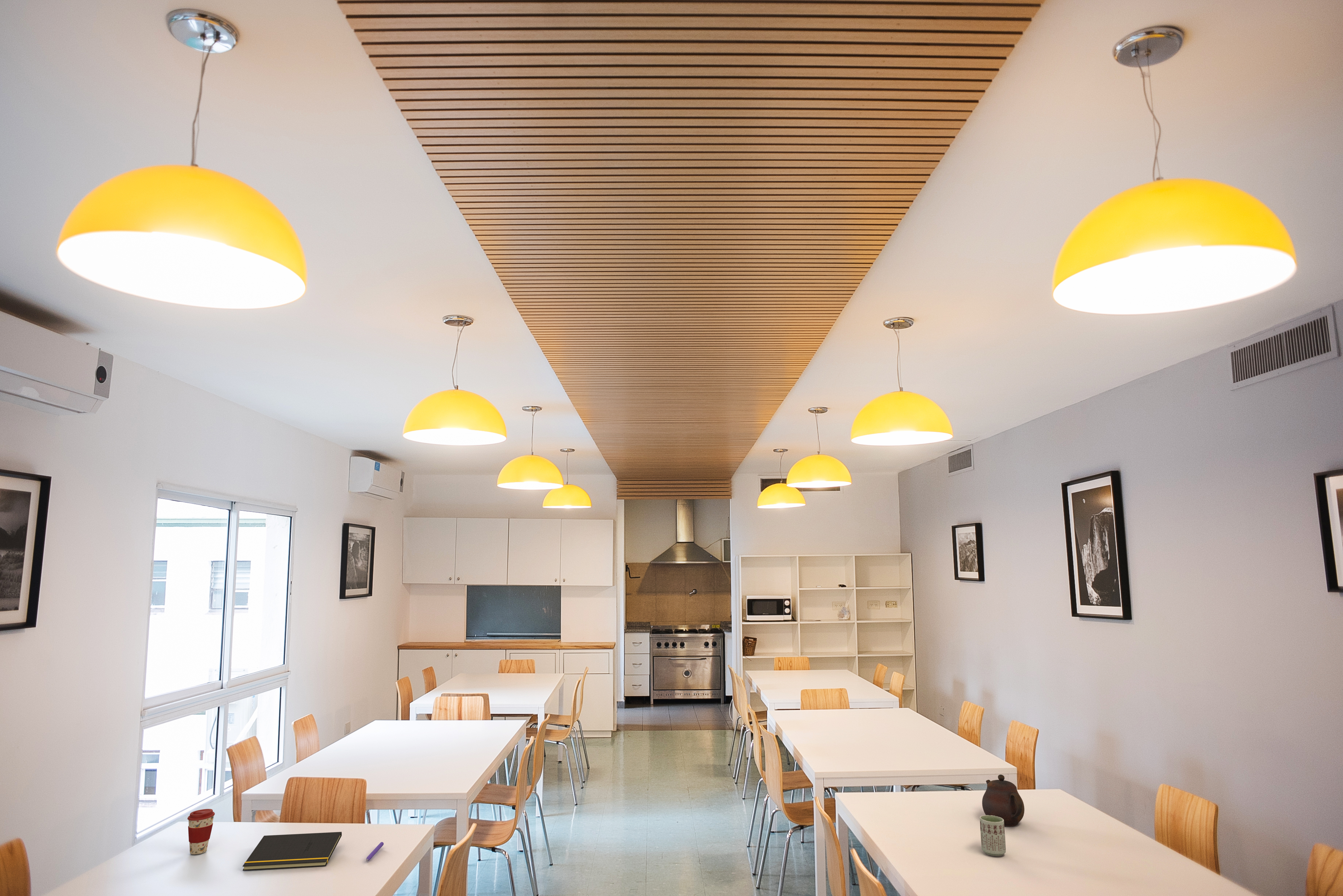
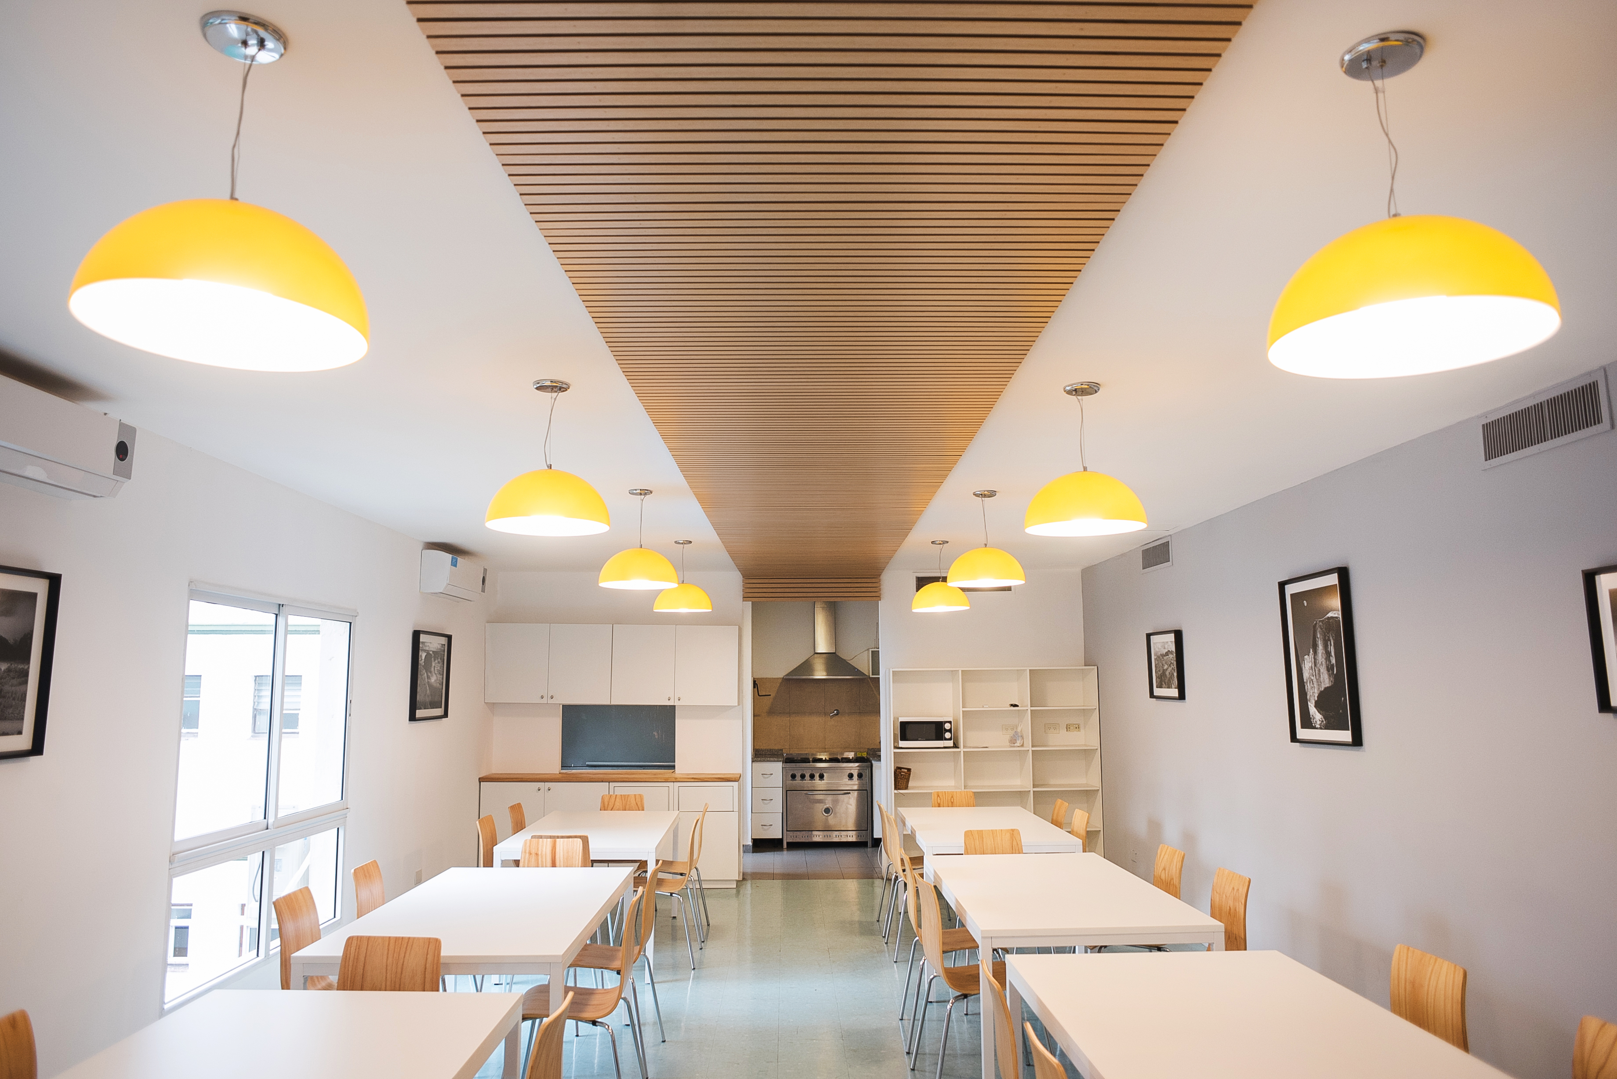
- notepad (294, 850)
- cup (993, 835)
- pen (374, 851)
- coffee cup (200, 831)
- teapot (1004, 799)
